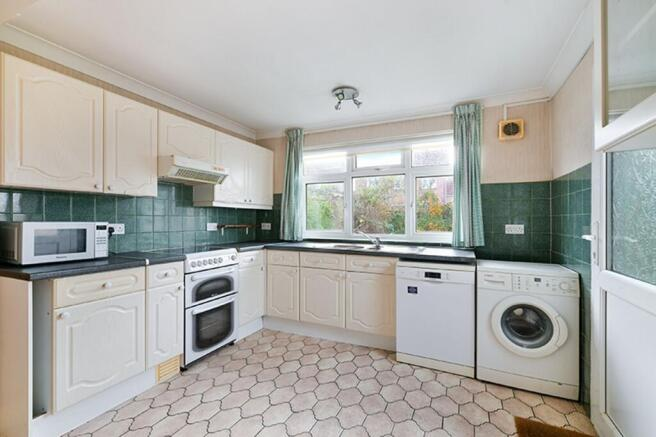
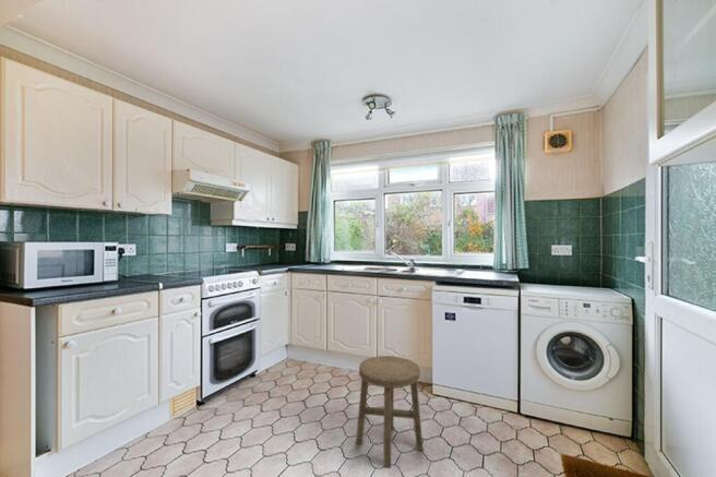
+ stool (389, 405)
